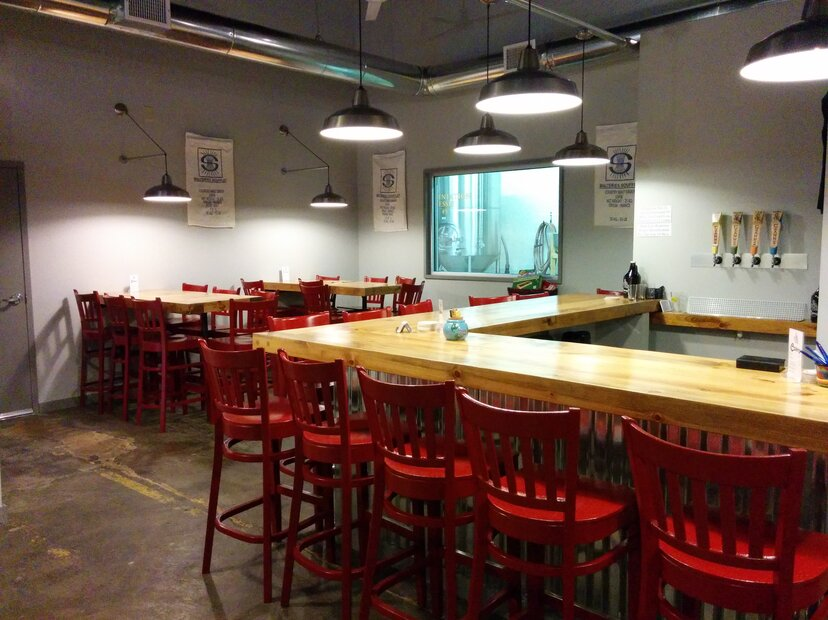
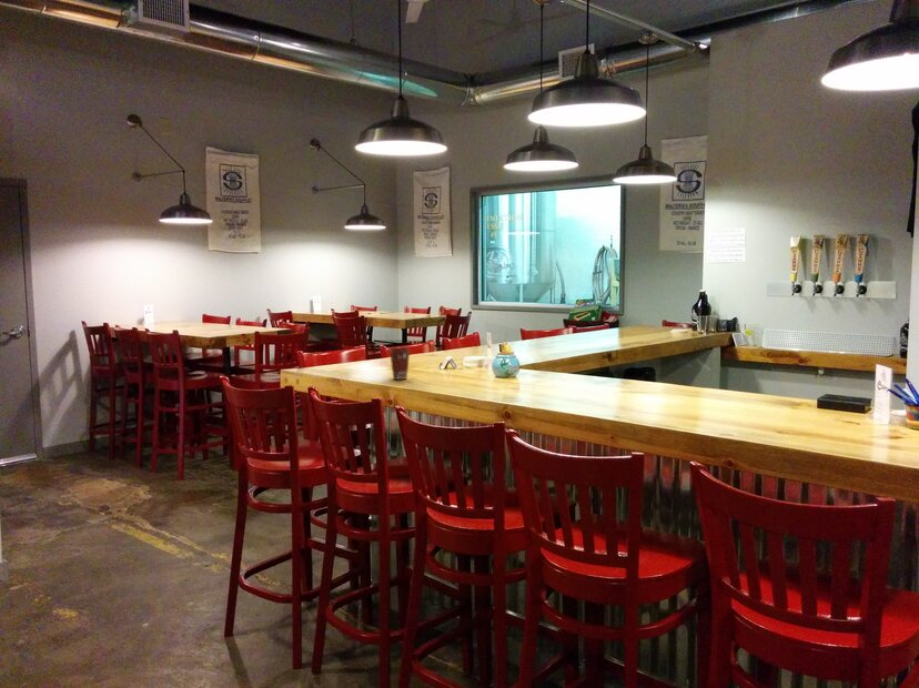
+ coffee cup (400, 363)
